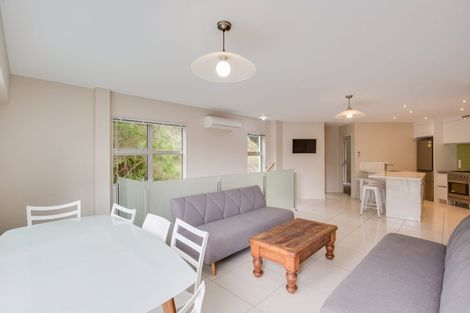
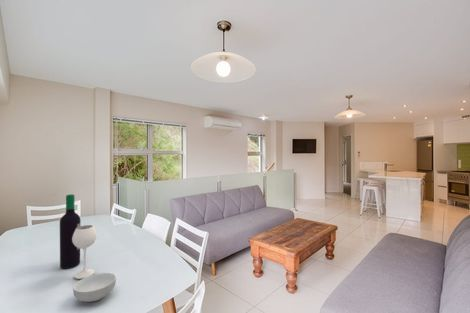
+ wine bottle (77, 232)
+ cereal bowl (95, 288)
